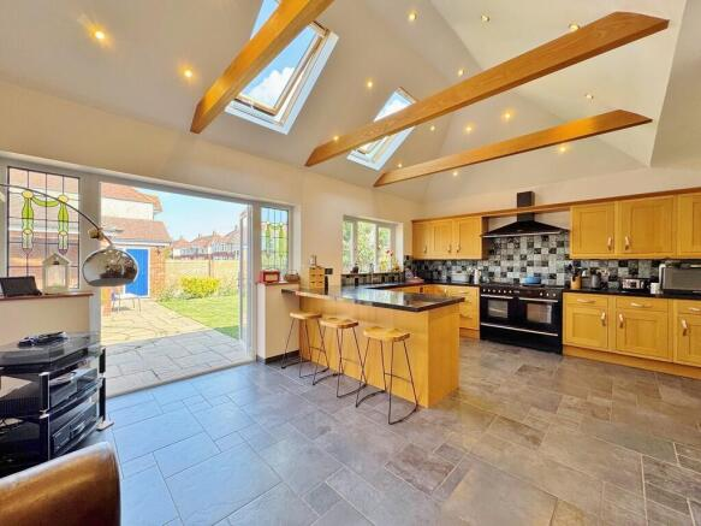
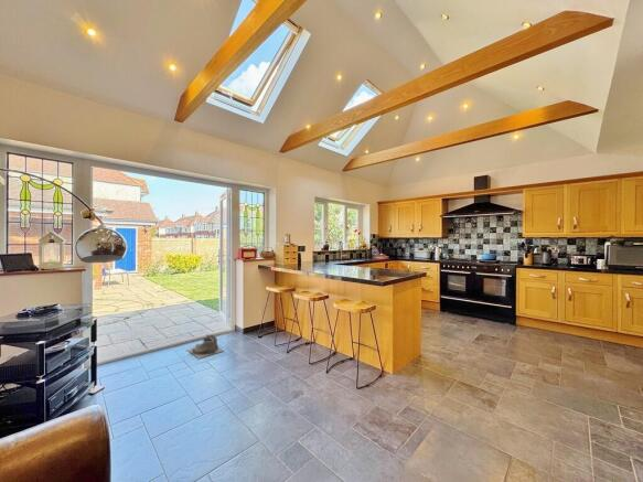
+ boots (205, 342)
